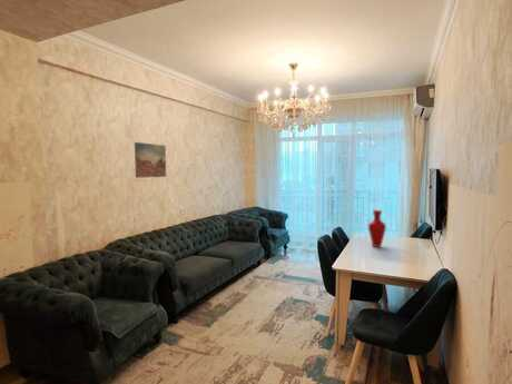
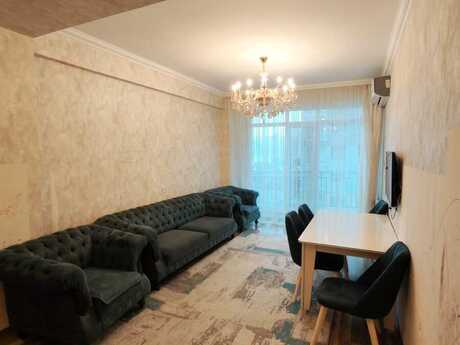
- vase (376, 228)
- wall art (150, 160)
